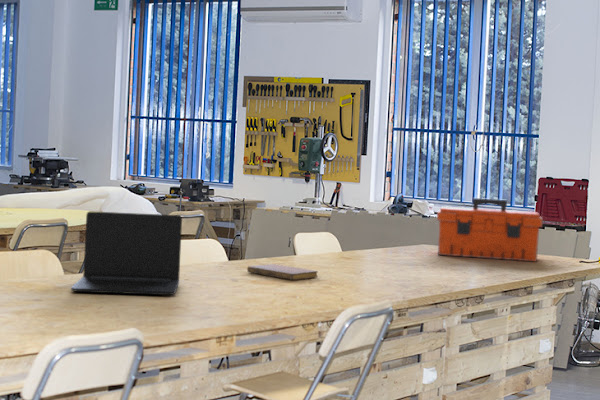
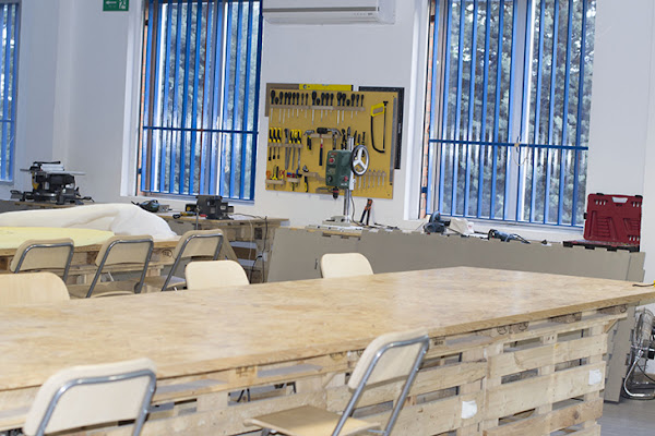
- toolbox (488, 227)
- laptop (128, 252)
- notebook (282, 271)
